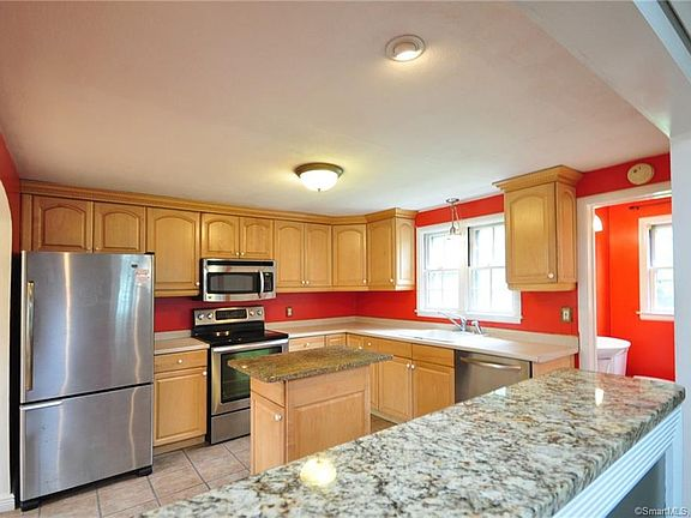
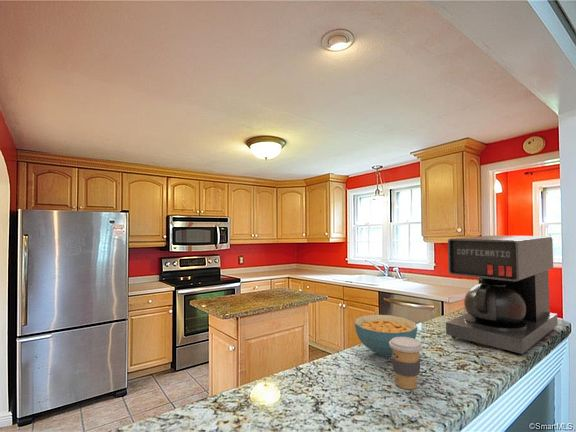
+ coffee cup (406, 362)
+ cereal bowl (385, 337)
+ coffee maker (503, 285)
